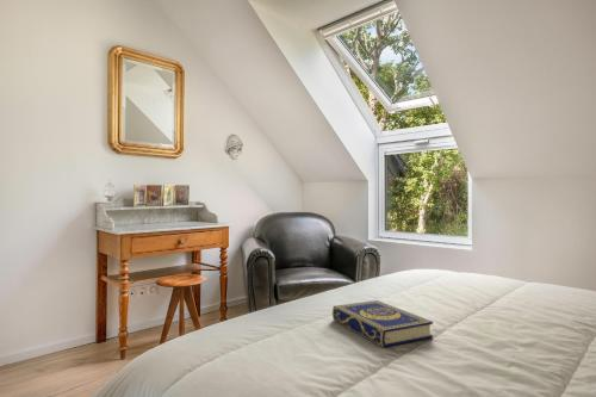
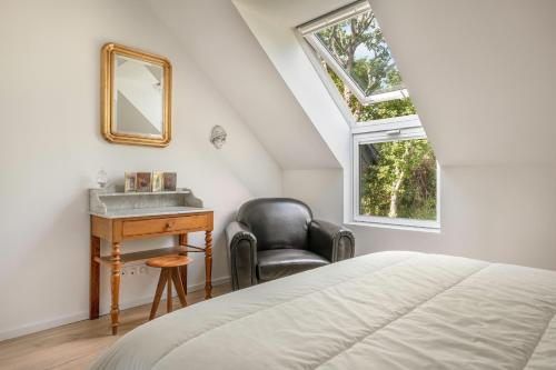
- book (380, 321)
